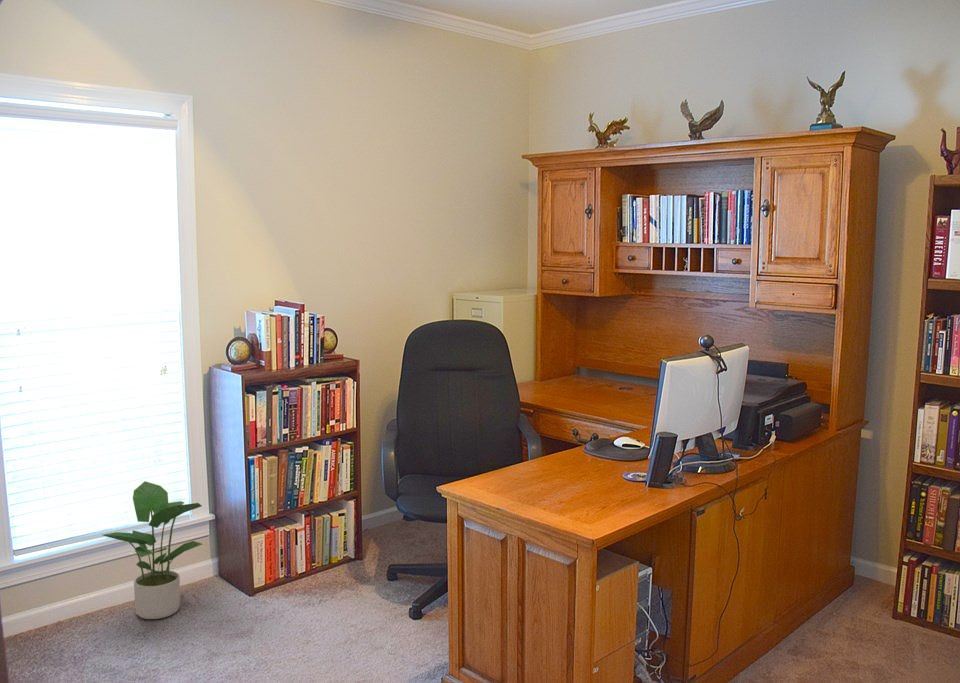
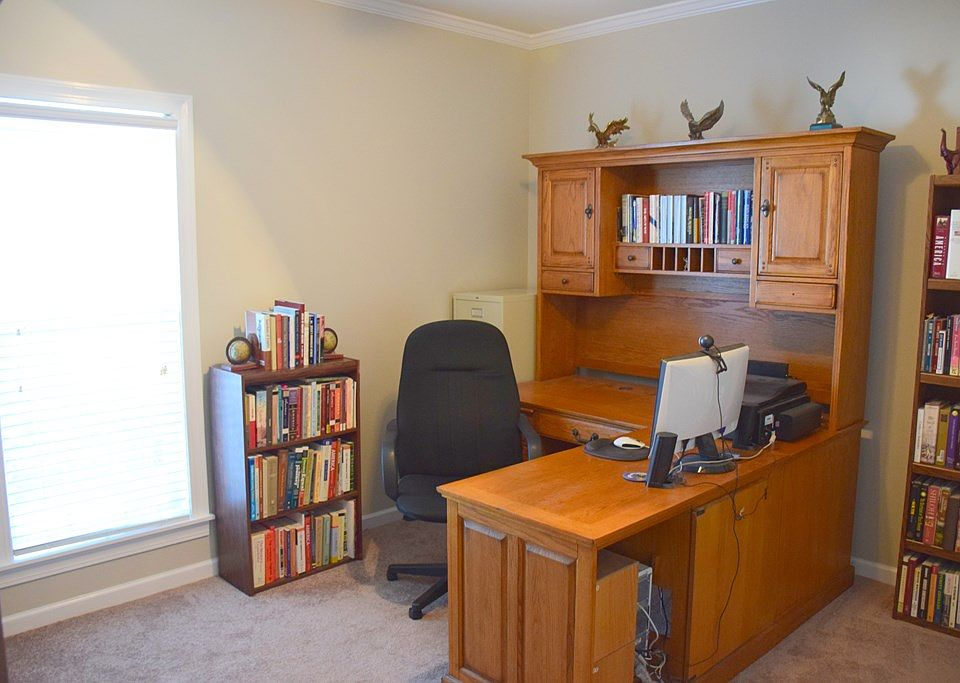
- potted plant (152, 554)
